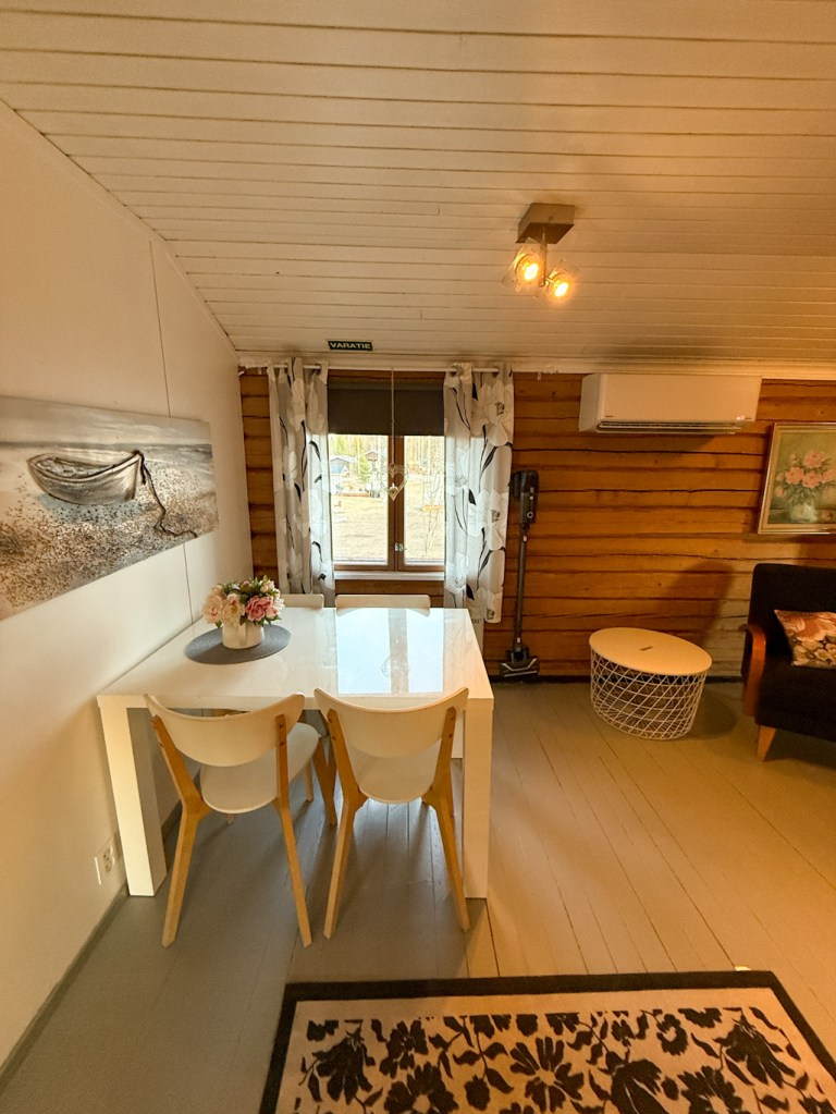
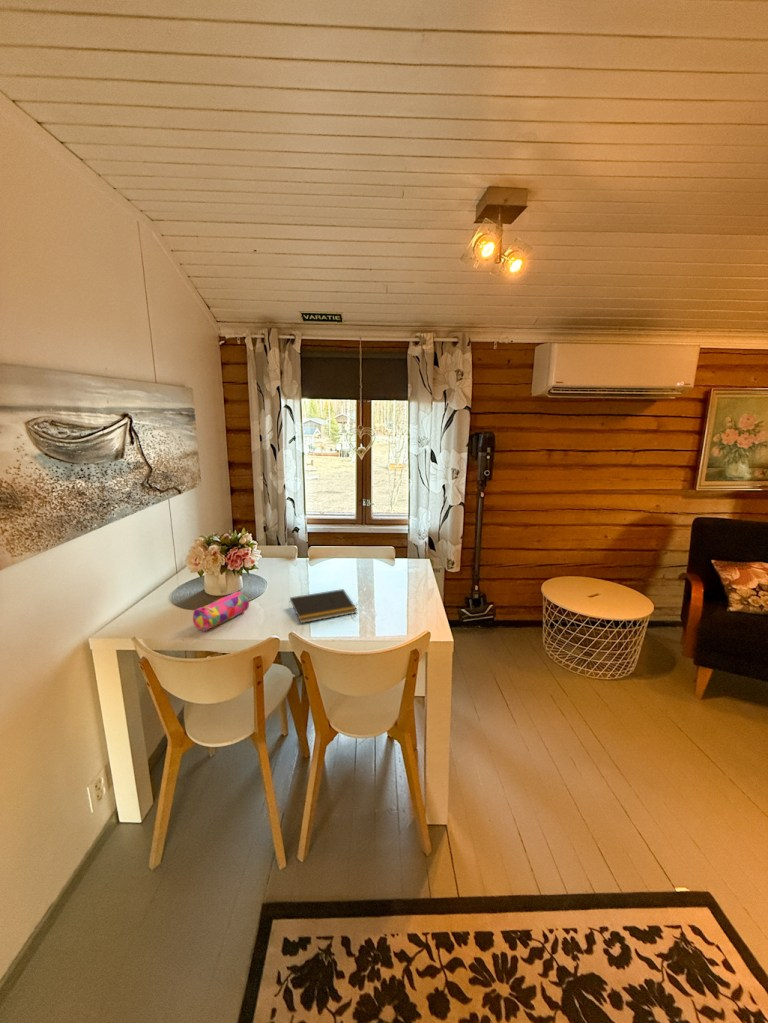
+ pencil case (221, 610)
+ notepad (323, 605)
